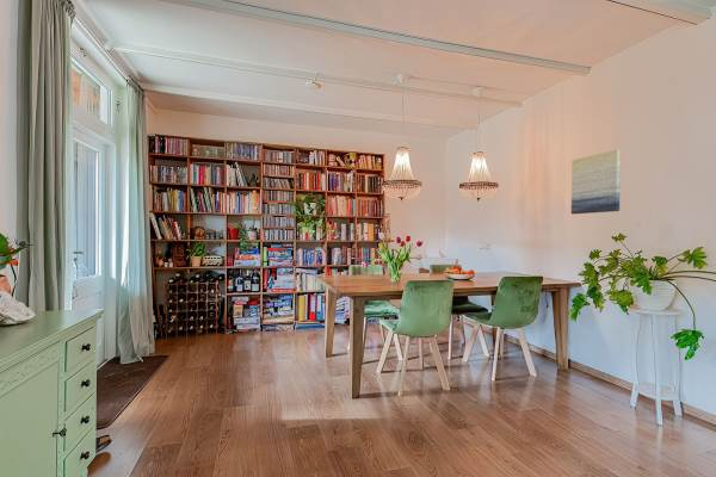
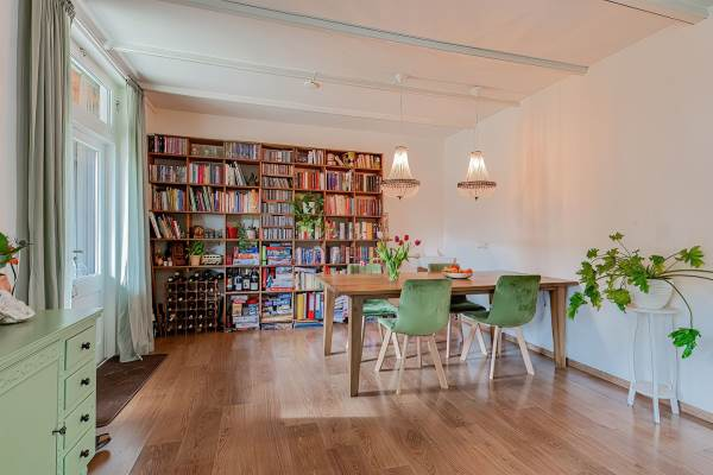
- wall art (594, 184)
